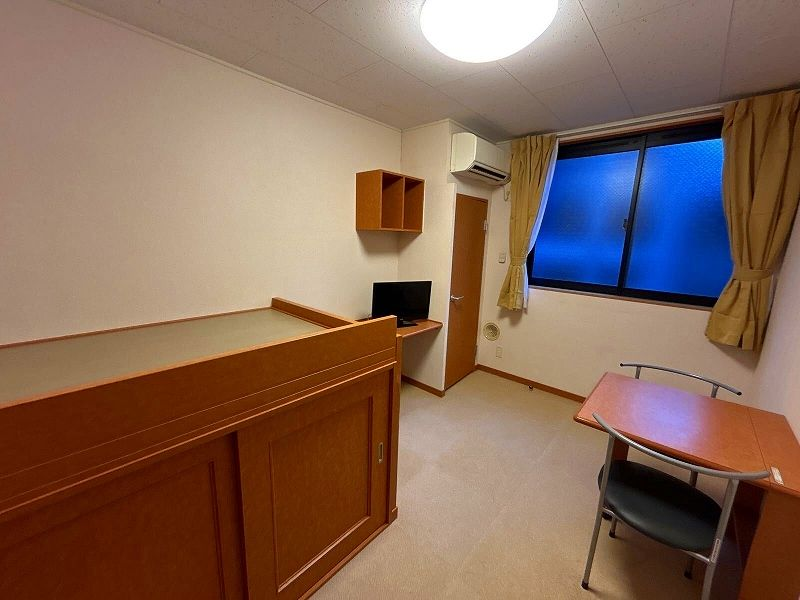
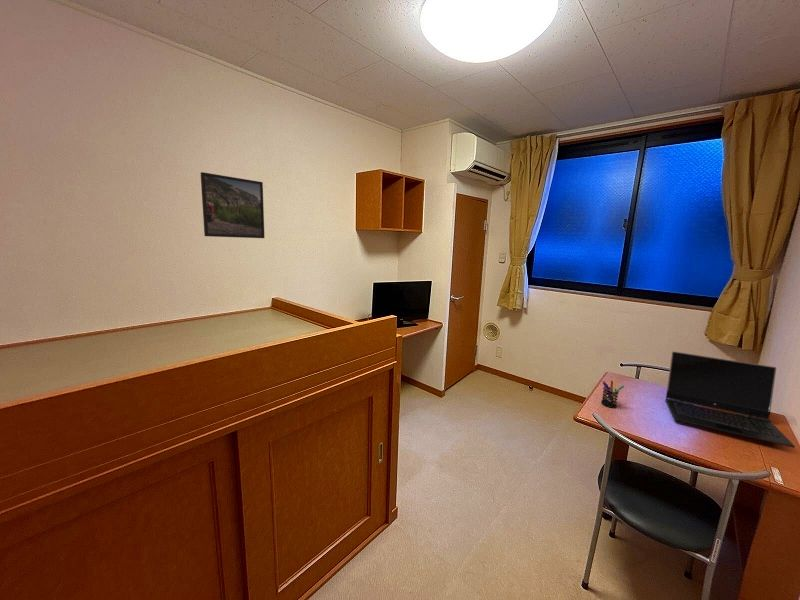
+ pen holder (612, 392)
+ laptop computer (725, 394)
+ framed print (234, 207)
